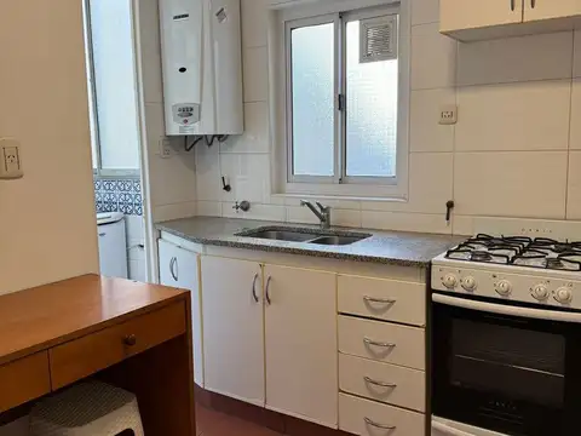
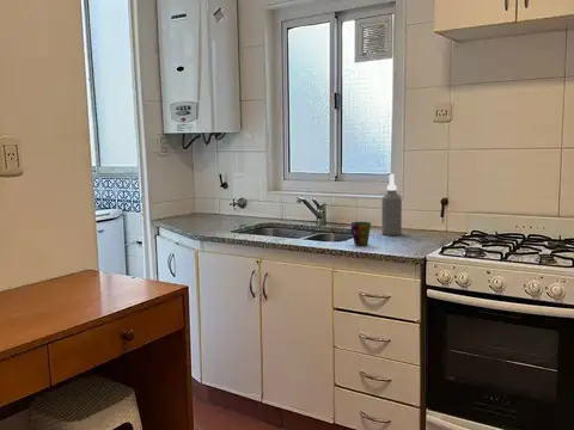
+ spray bottle (391, 203)
+ cup (359, 233)
